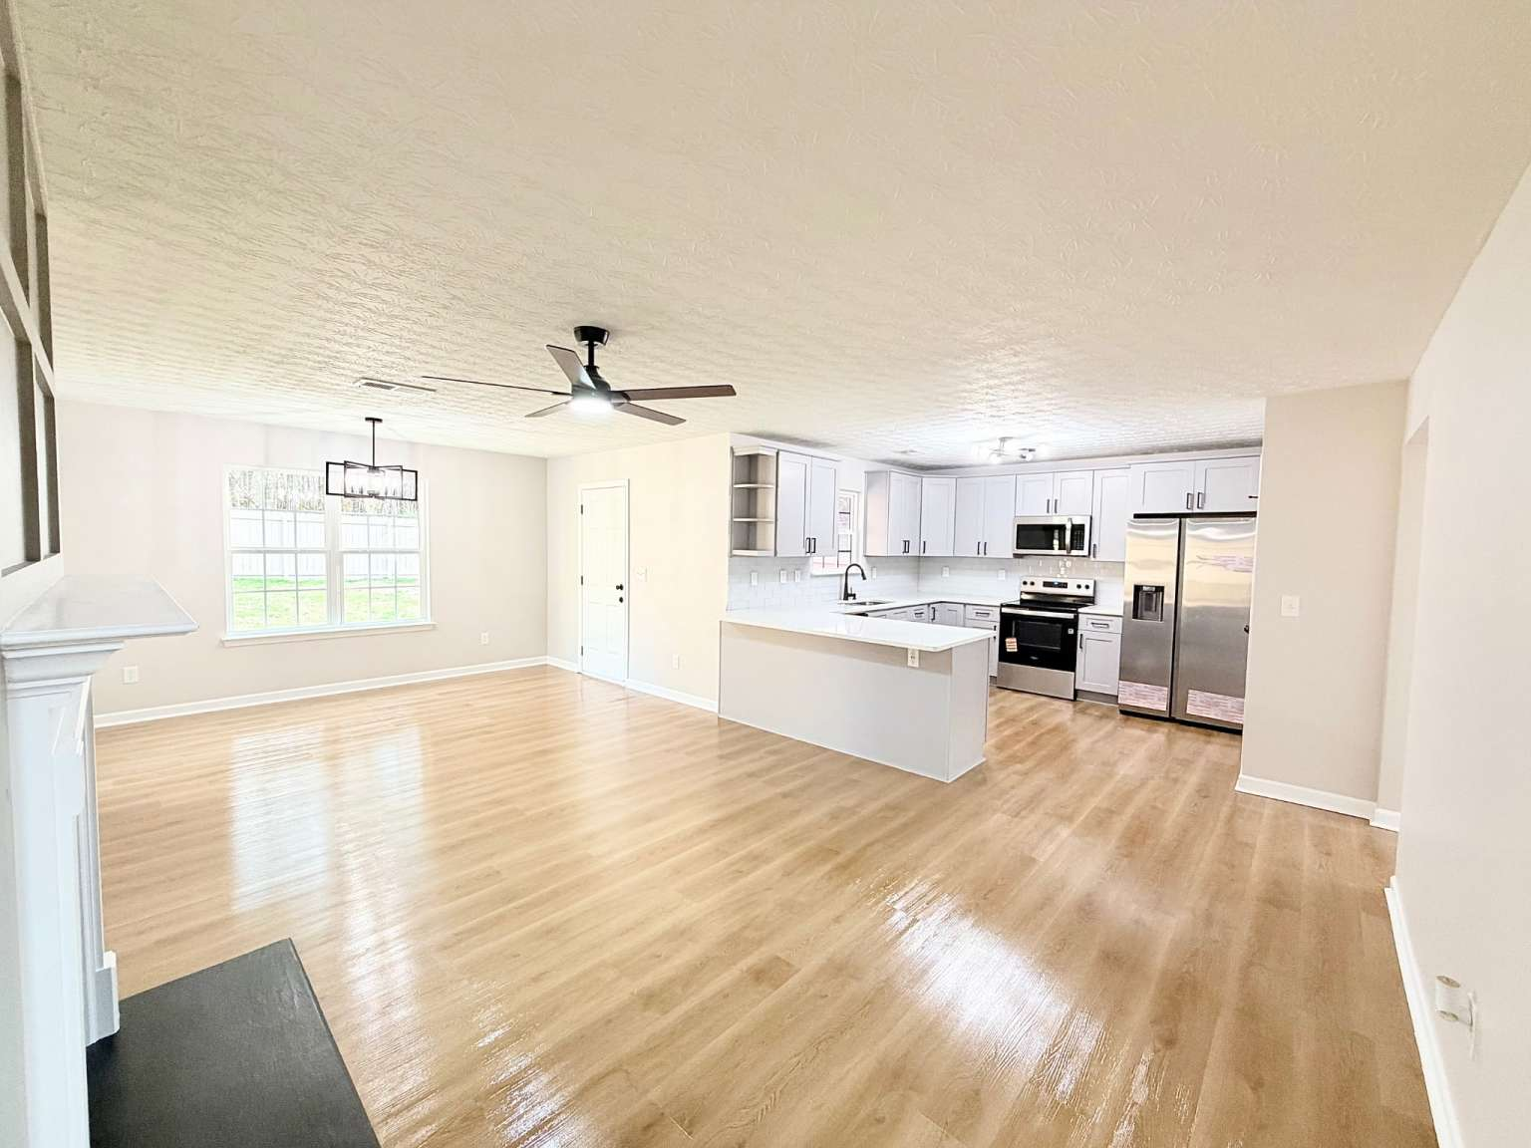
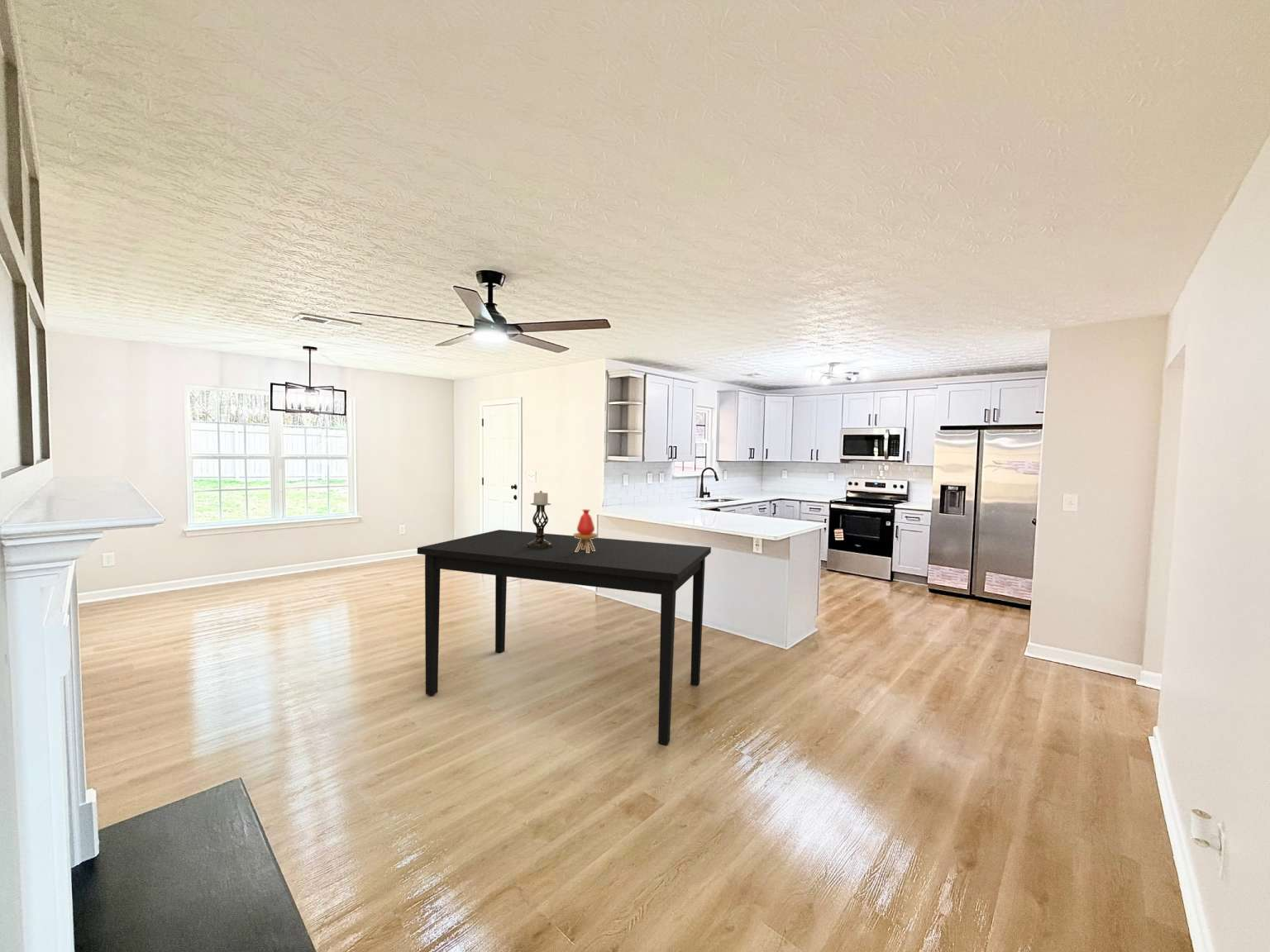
+ vase (585, 530)
+ dining table (576, 584)
+ candle holder (541, 518)
